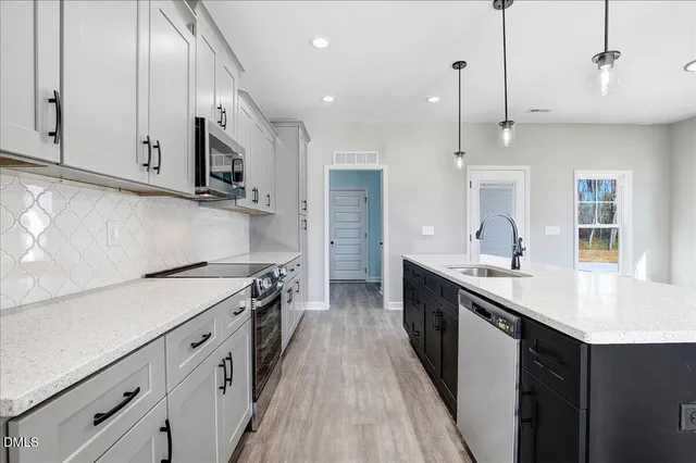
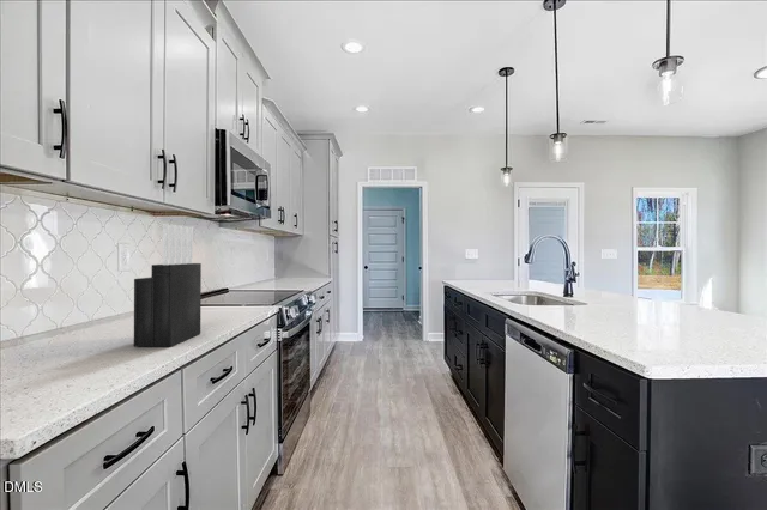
+ knife block (165, 283)
